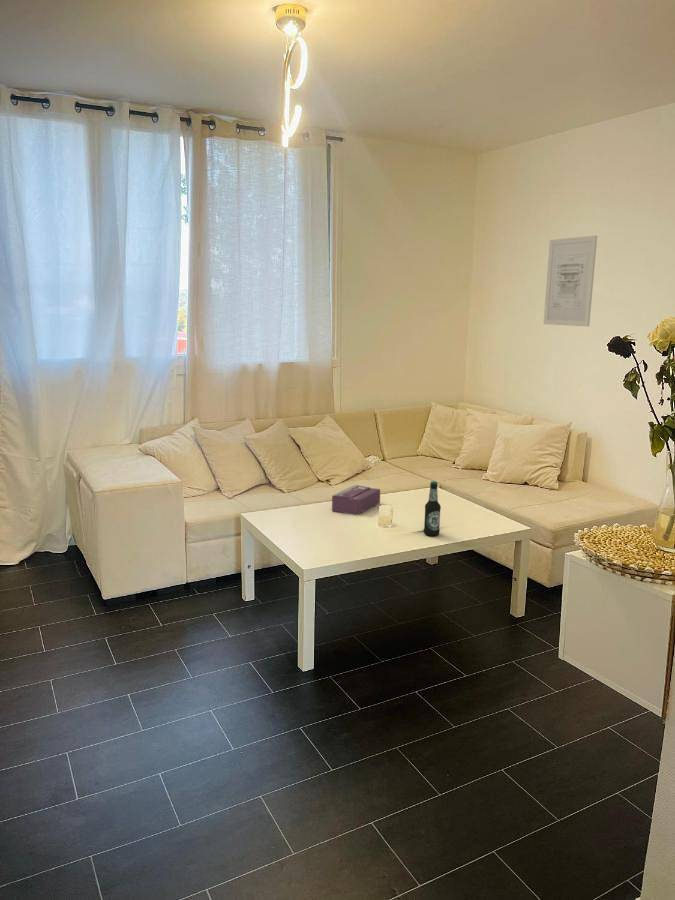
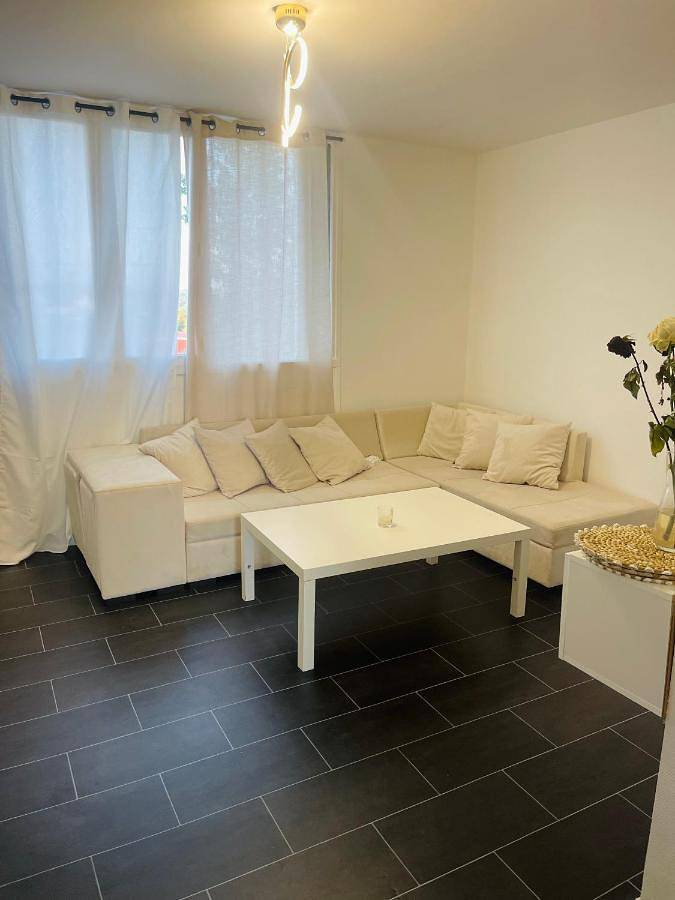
- bottle (432, 508)
- wall art (569, 282)
- tissue box (356, 499)
